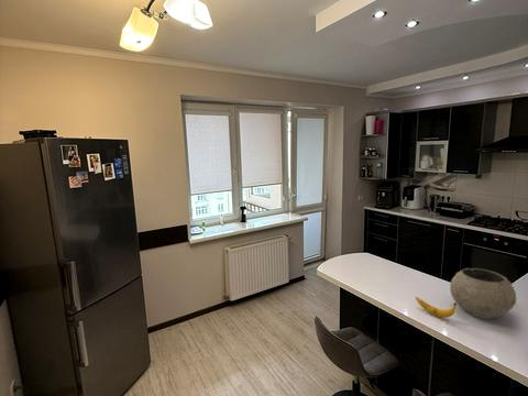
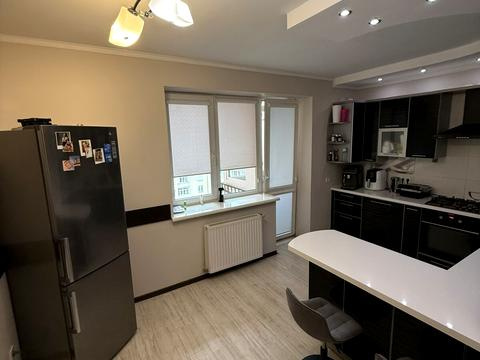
- banana (435, 307)
- bowl (482, 293)
